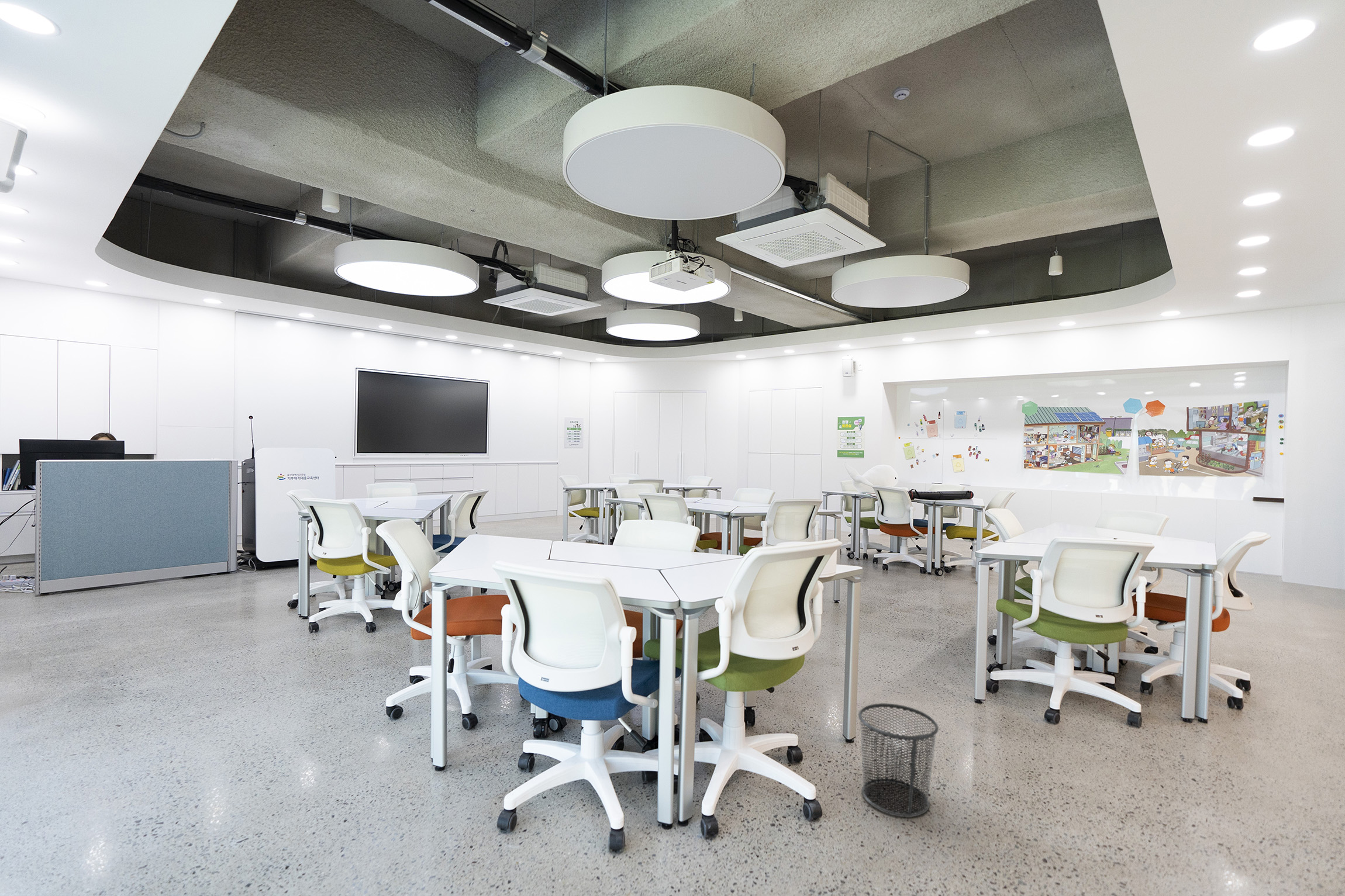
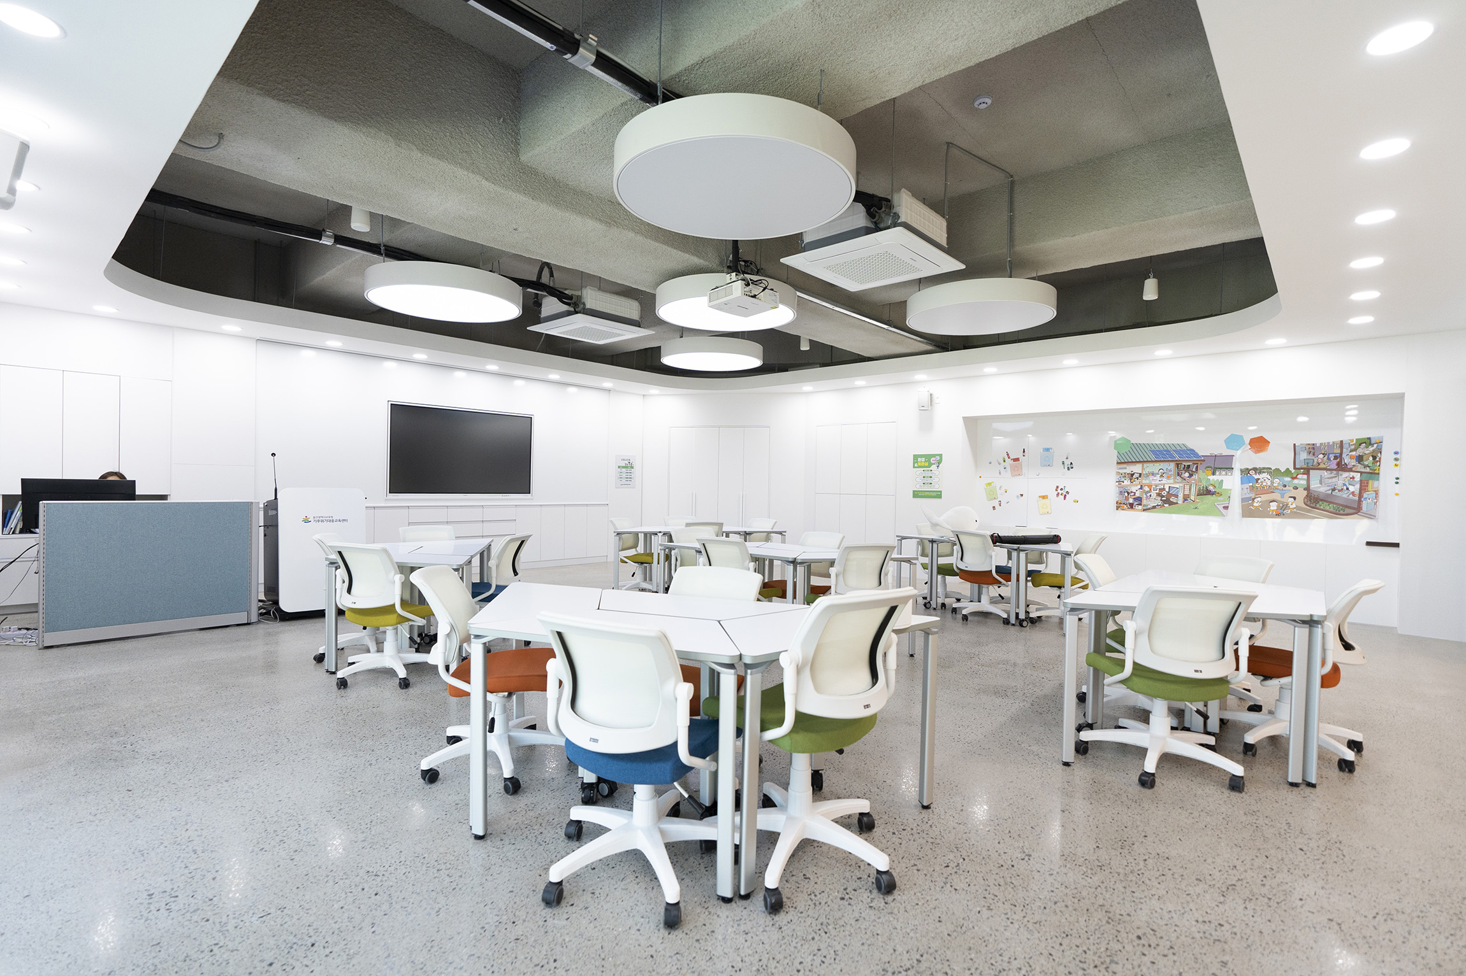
- waste bin (896, 759)
